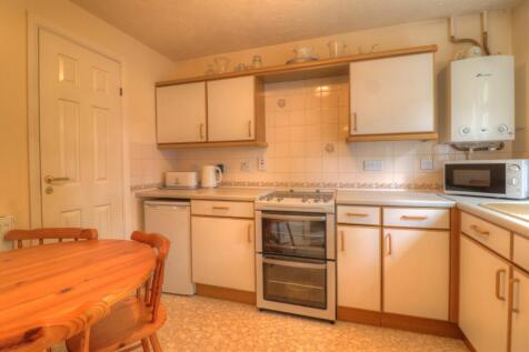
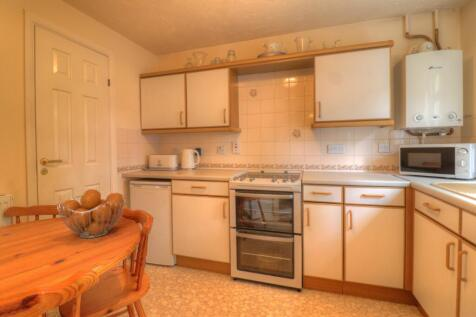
+ fruit basket (94, 212)
